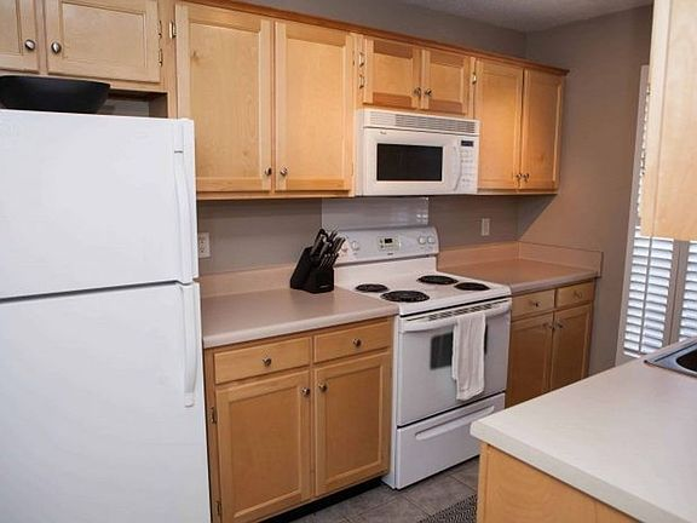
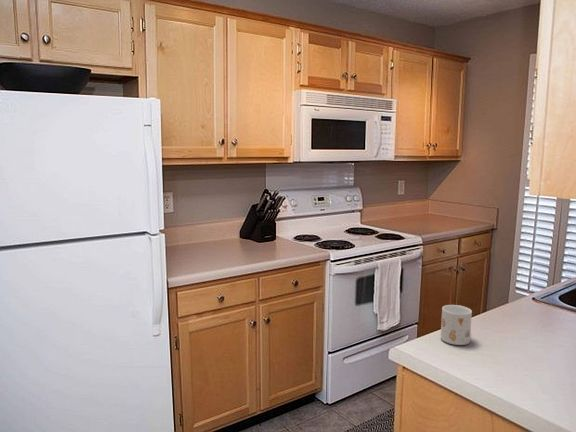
+ mug (457, 322)
